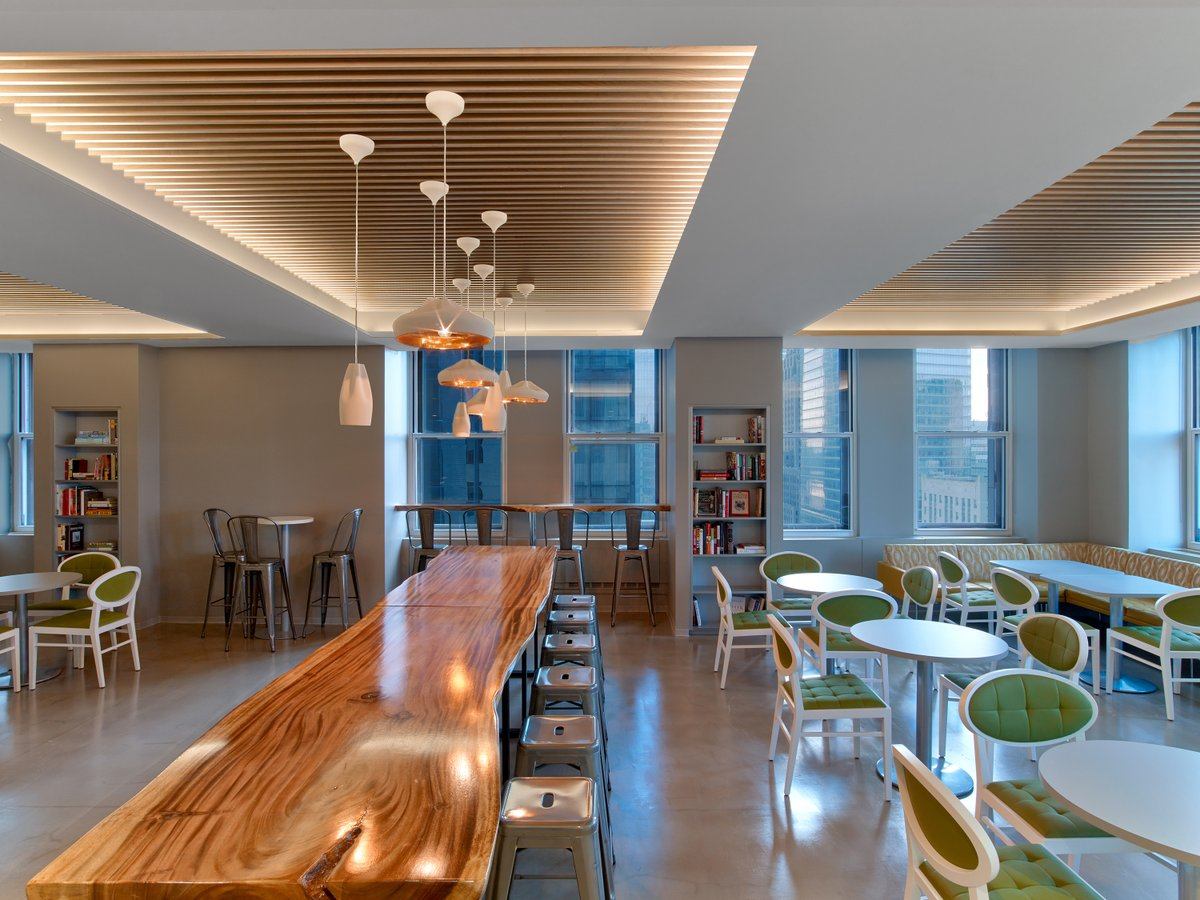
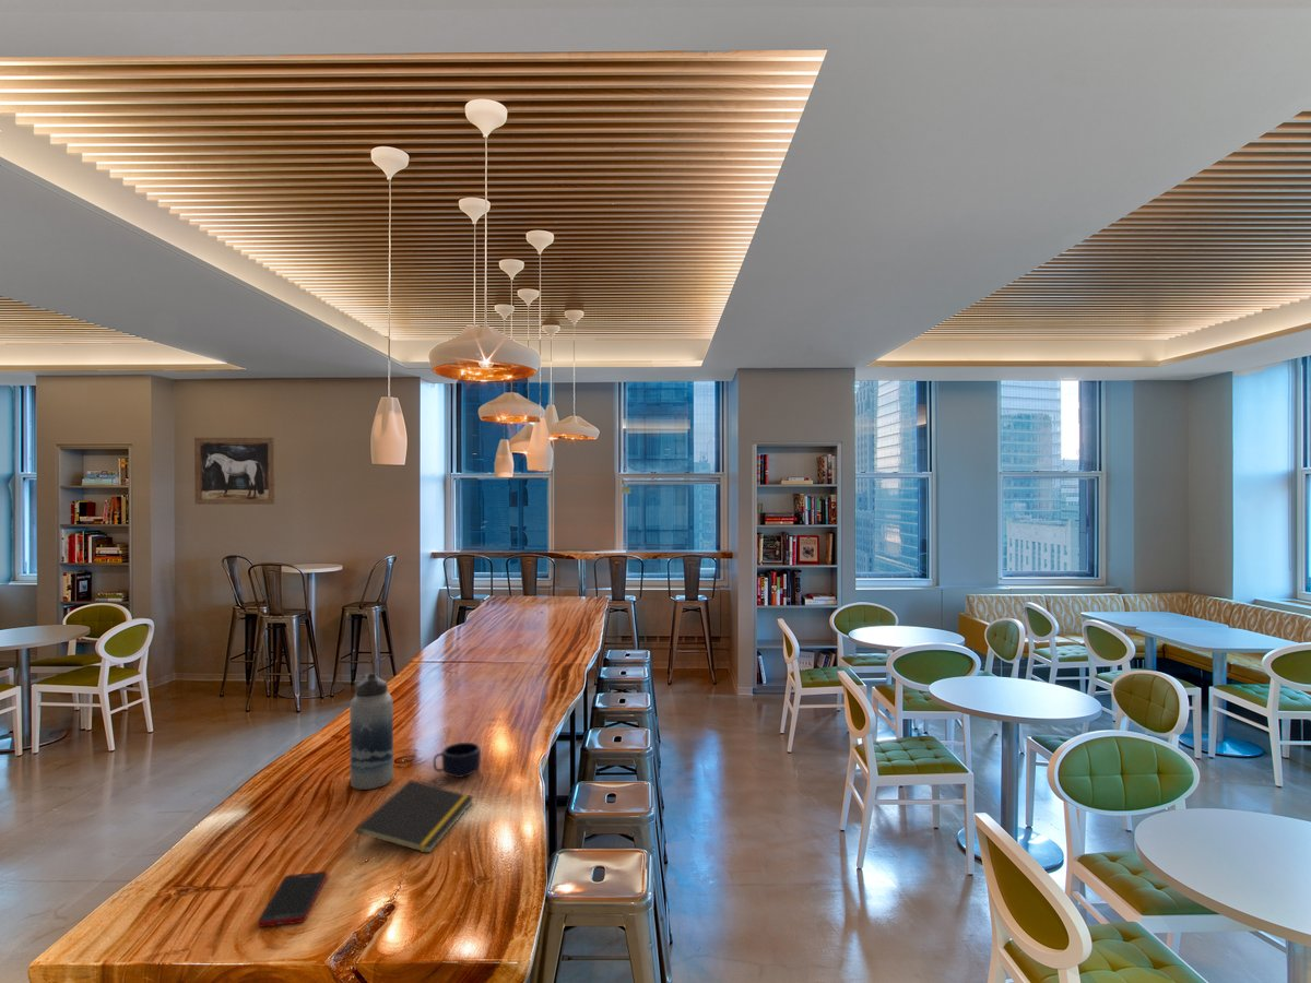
+ water bottle (373, 726)
+ cell phone (294, 898)
+ notepad (418, 813)
+ wall art (235, 471)
+ mug (457, 761)
